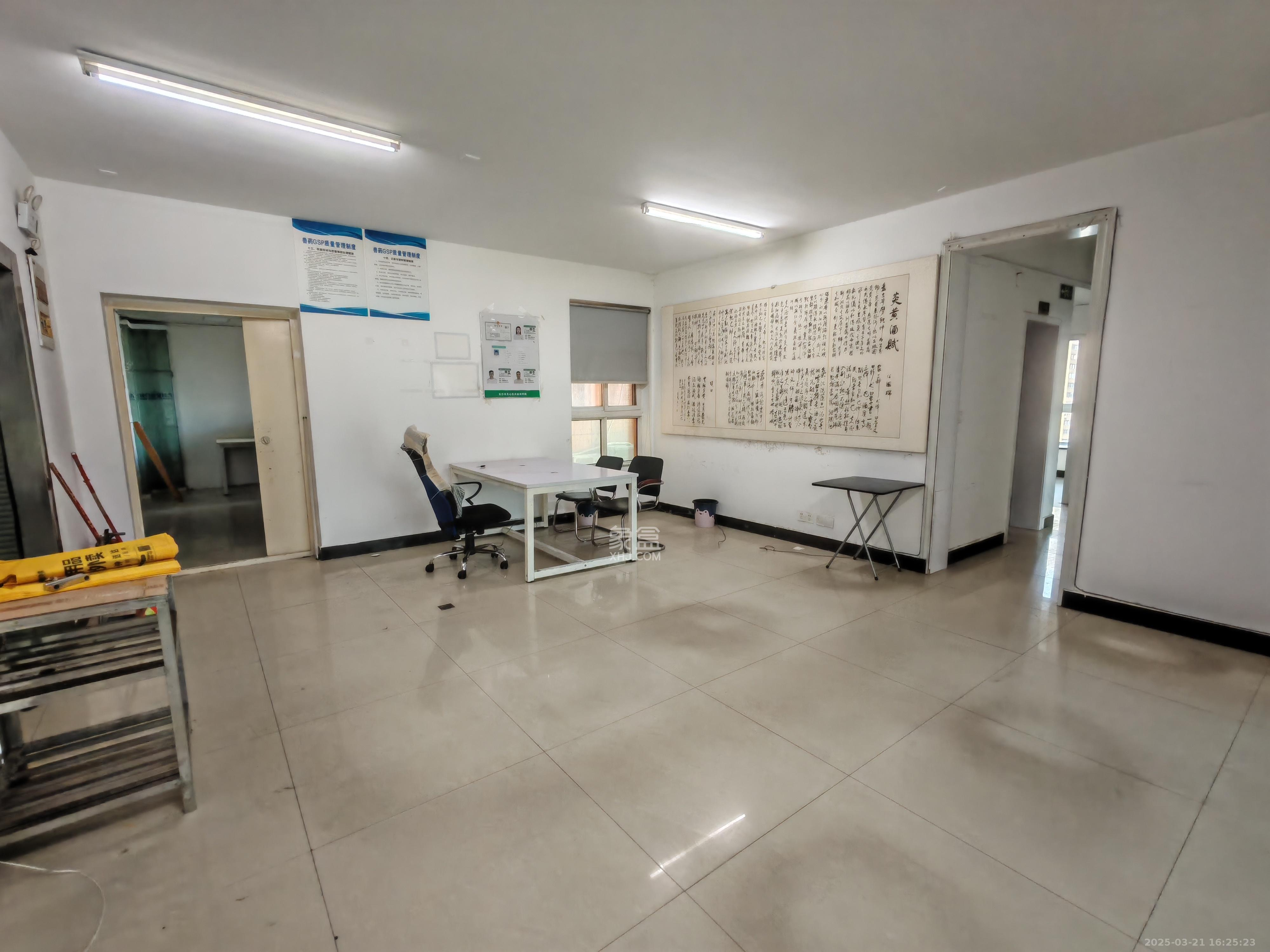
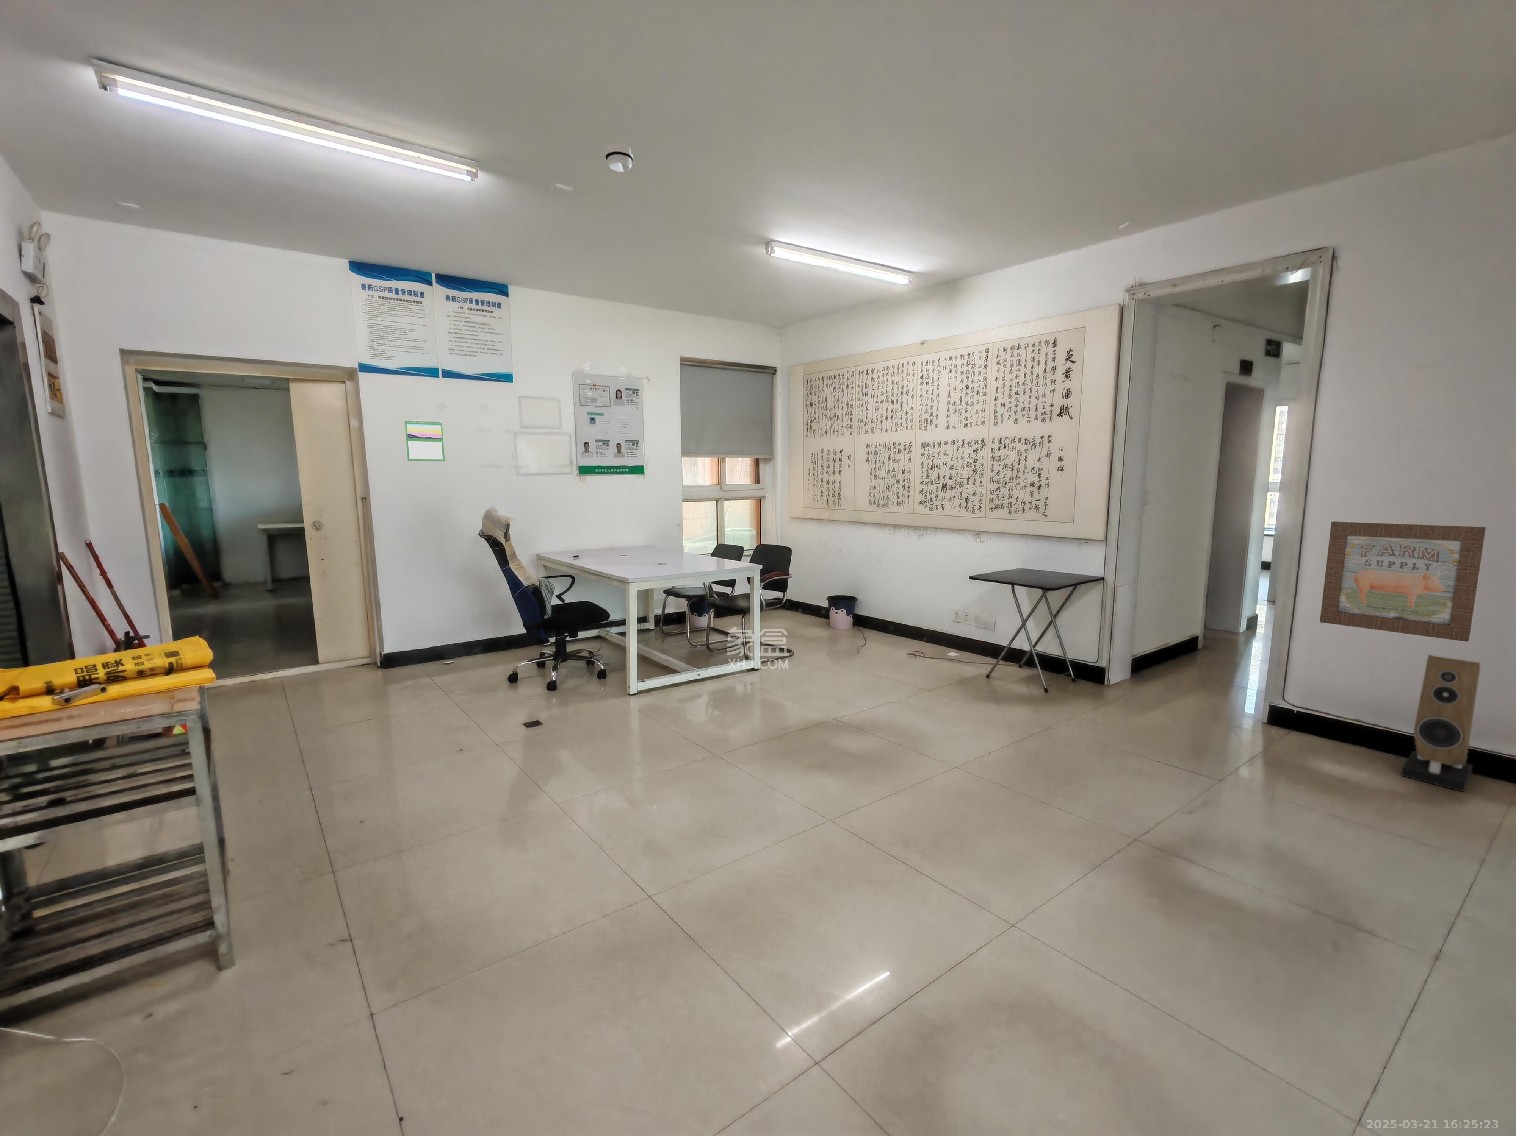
+ calendar (425, 440)
+ wall art (1397, 578)
+ smoke detector (618, 159)
+ speaker (1444, 717)
